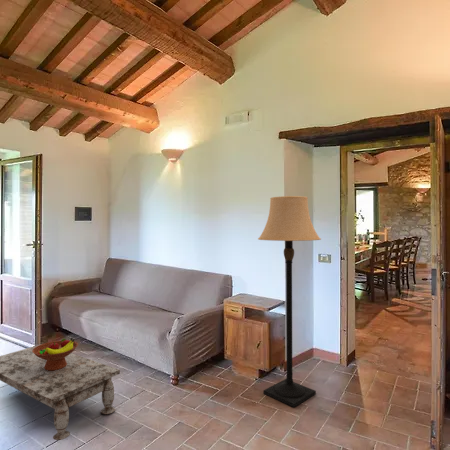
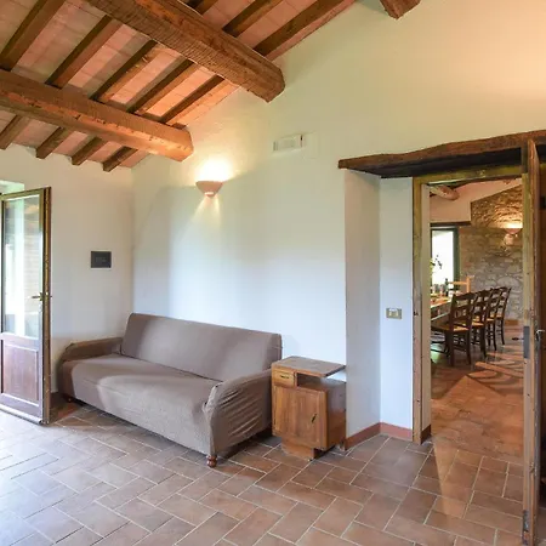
- lamp (289, 295)
- coffee table (47, 384)
- fruit bowl (55, 352)
